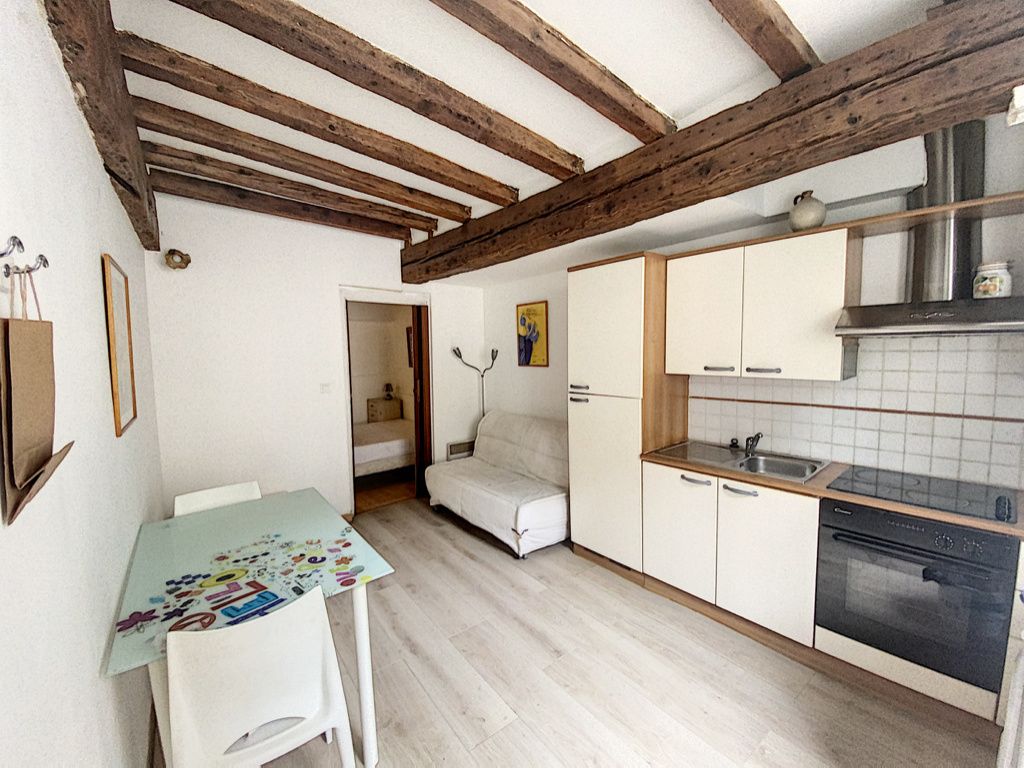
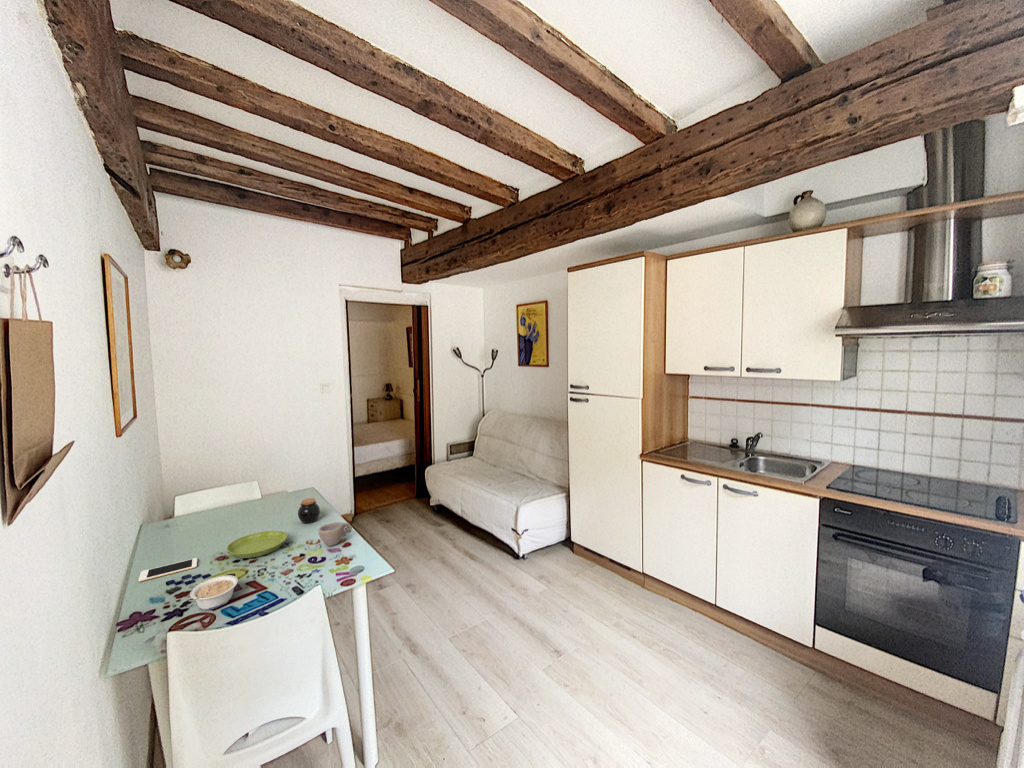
+ cup (335, 533)
+ jar (309, 510)
+ cell phone (169, 569)
+ saucer (258, 545)
+ legume (214, 593)
